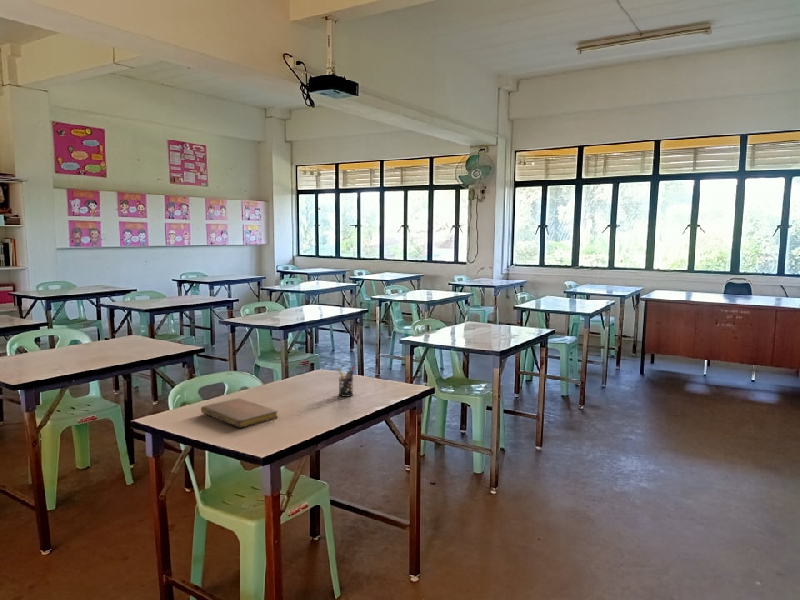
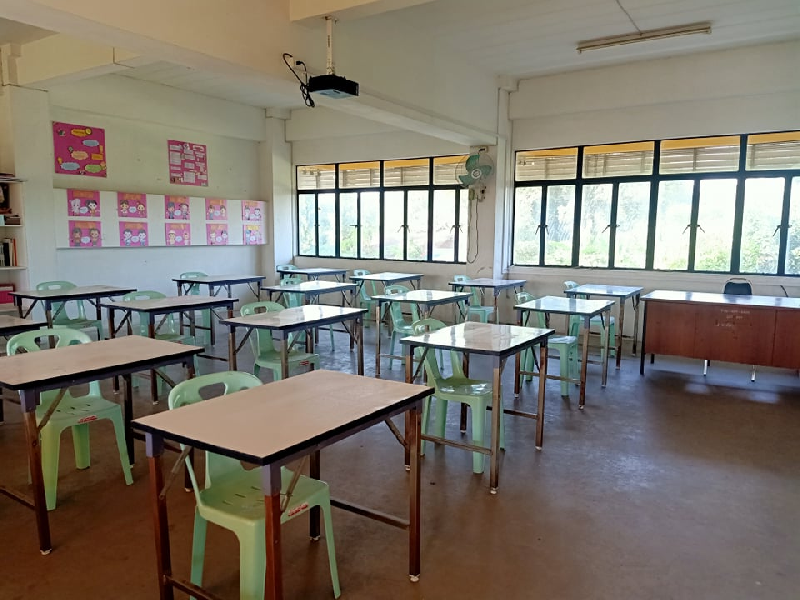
- notebook (239, 411)
- pen holder (347, 379)
